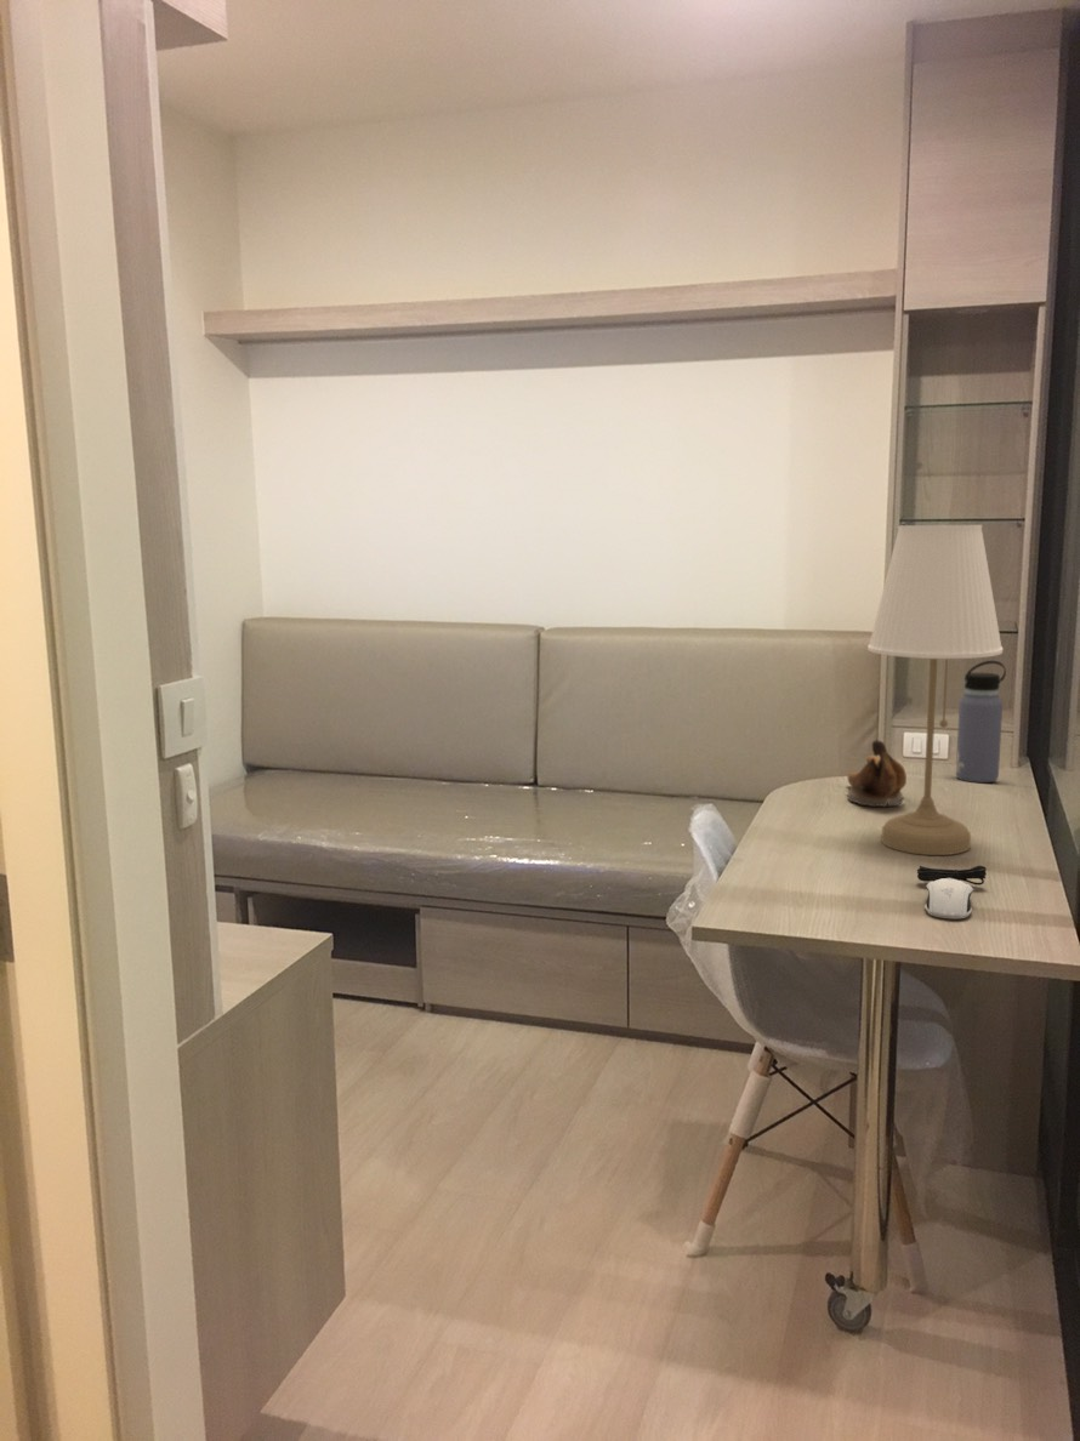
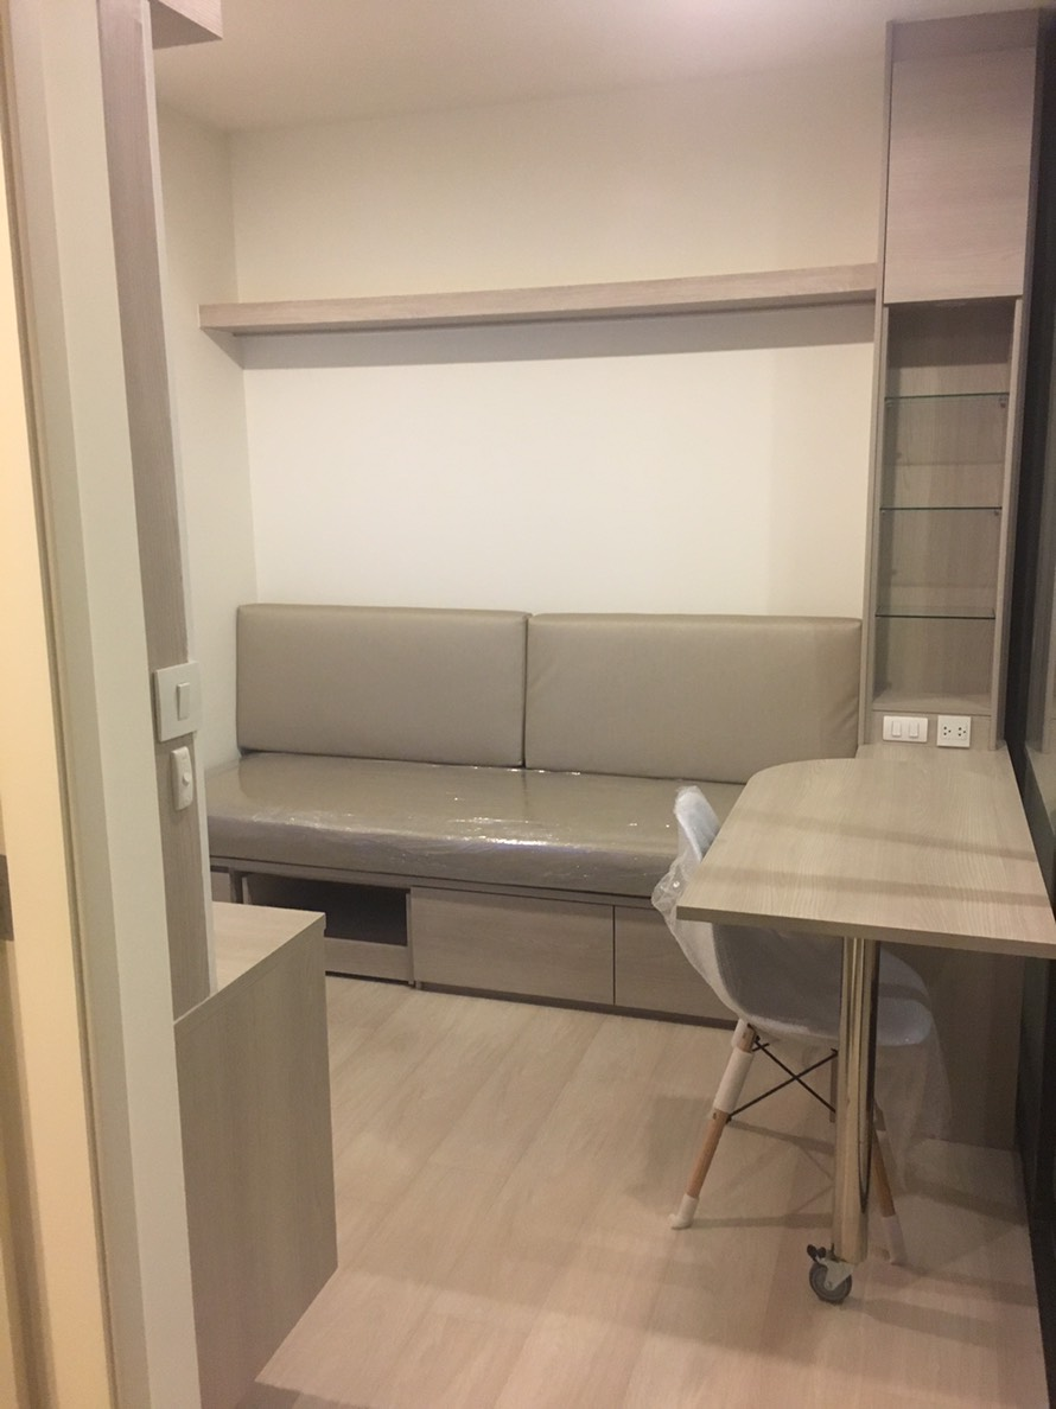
- desk lamp (932, 688)
- banana (876, 767)
- computer mouse (951, 887)
- water bottle (980, 719)
